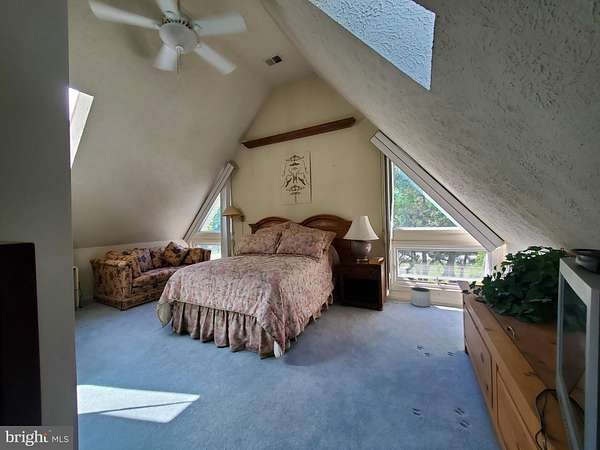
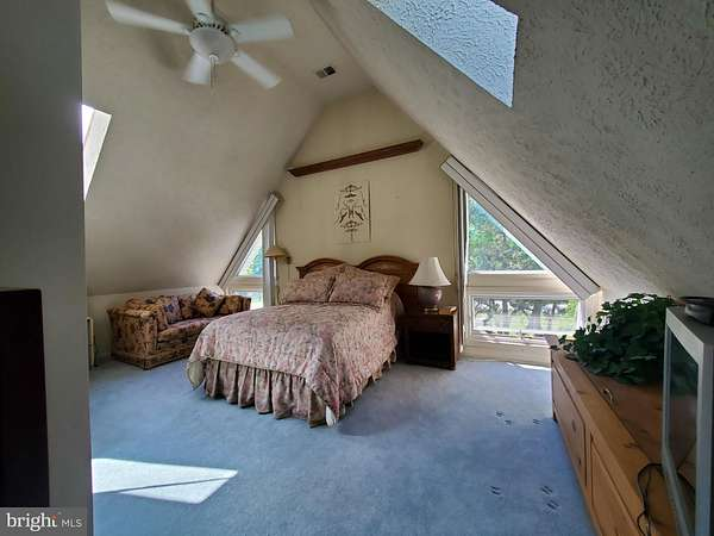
- planter (420, 296)
